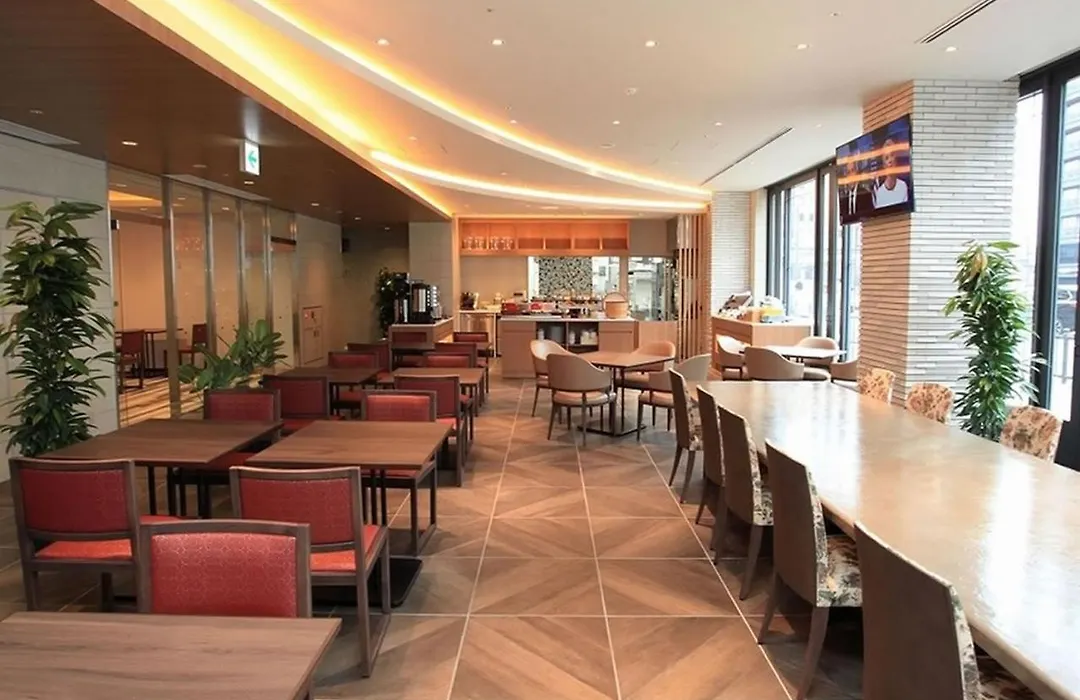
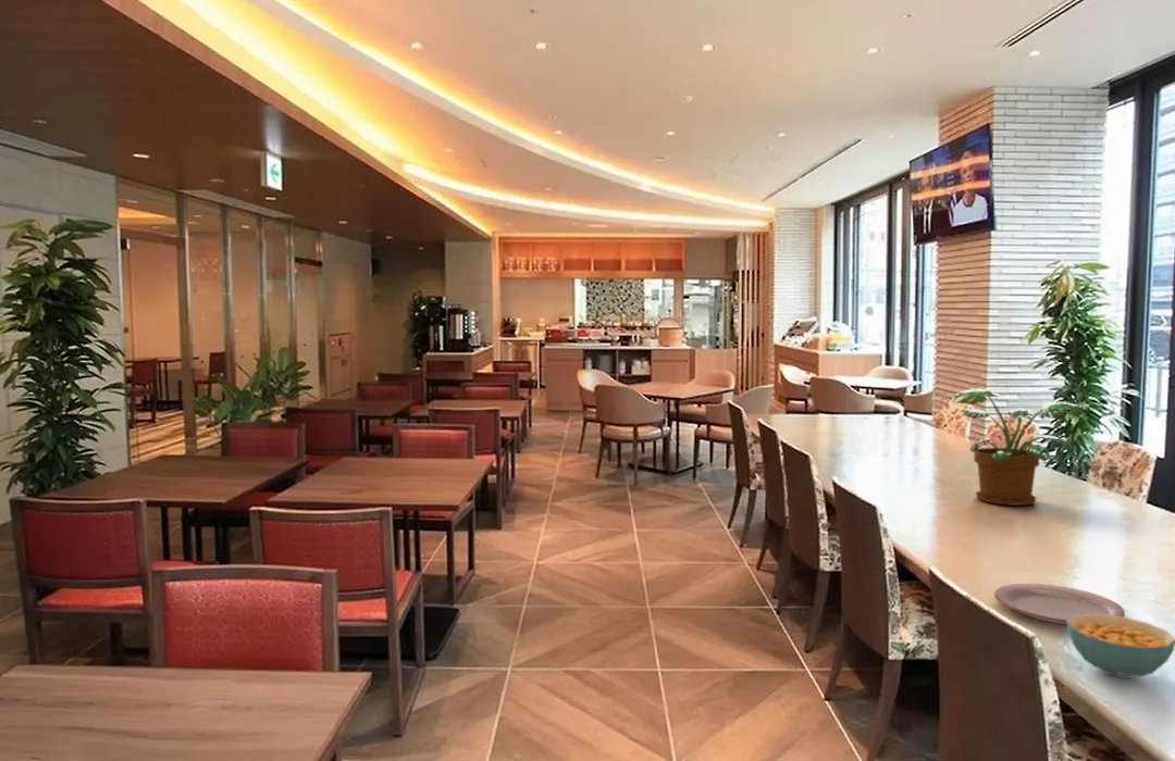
+ potted plant (1011, 445)
+ cereal bowl (1118, 651)
+ plate (1056, 606)
